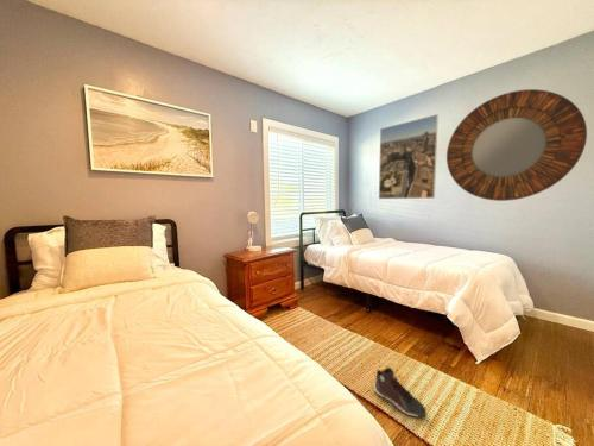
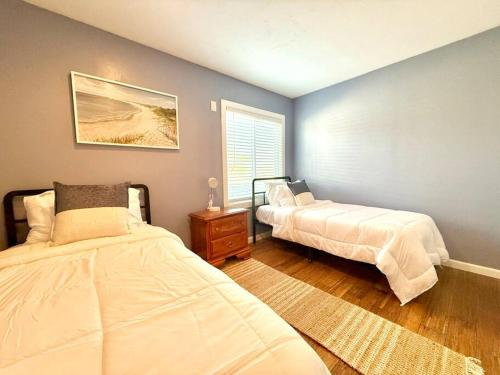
- home mirror (505, 147)
- sneaker (397, 388)
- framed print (405, 161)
